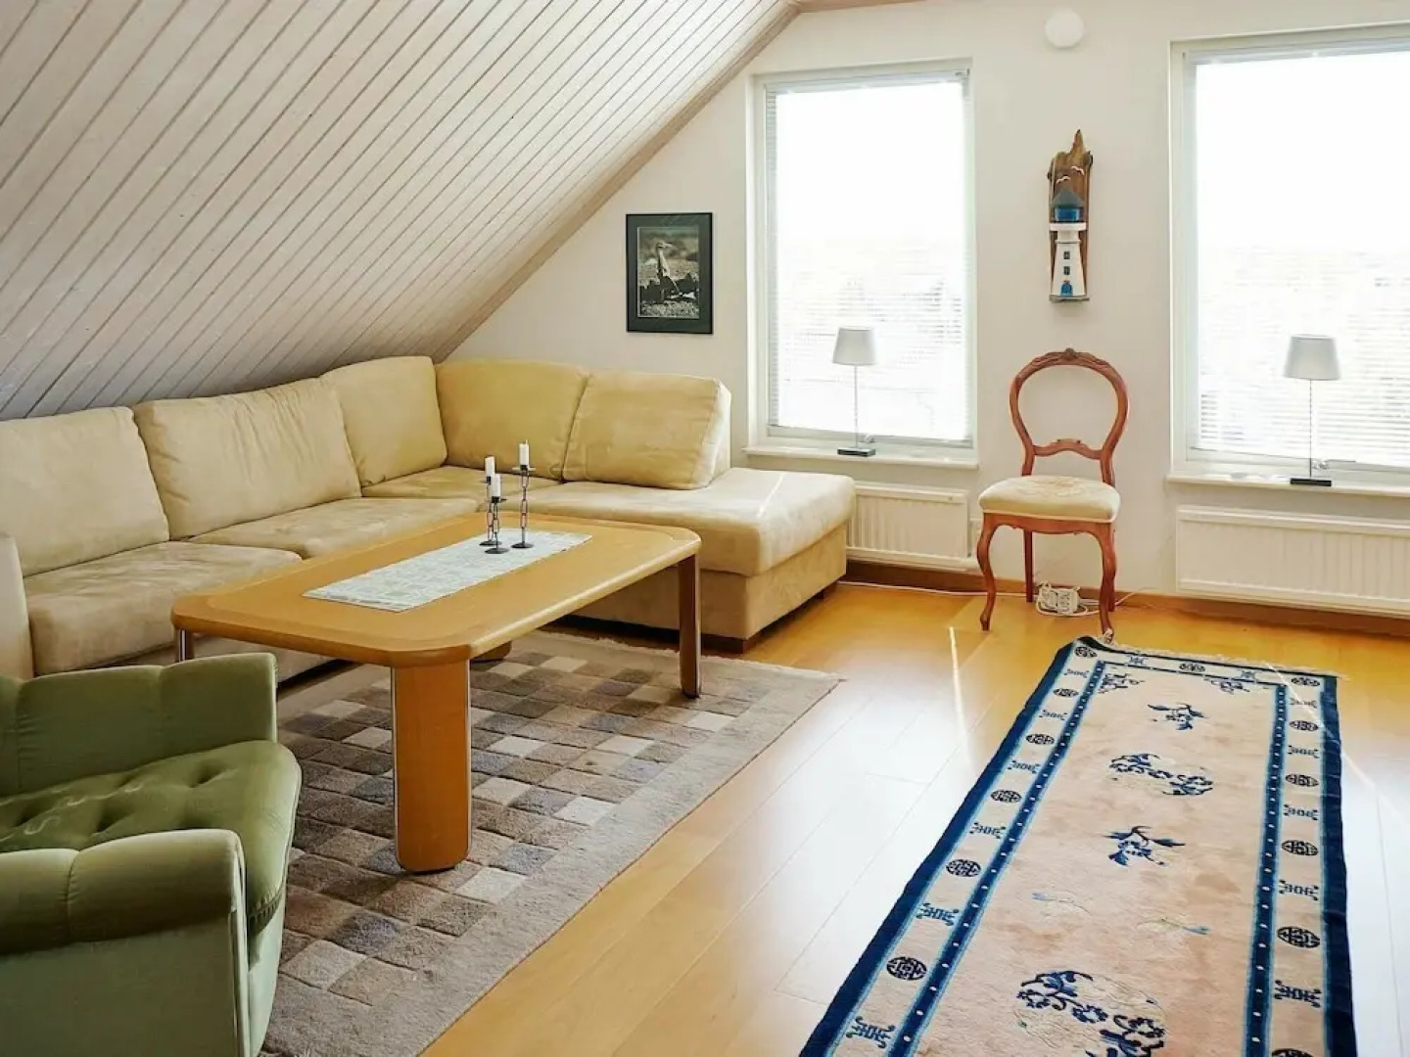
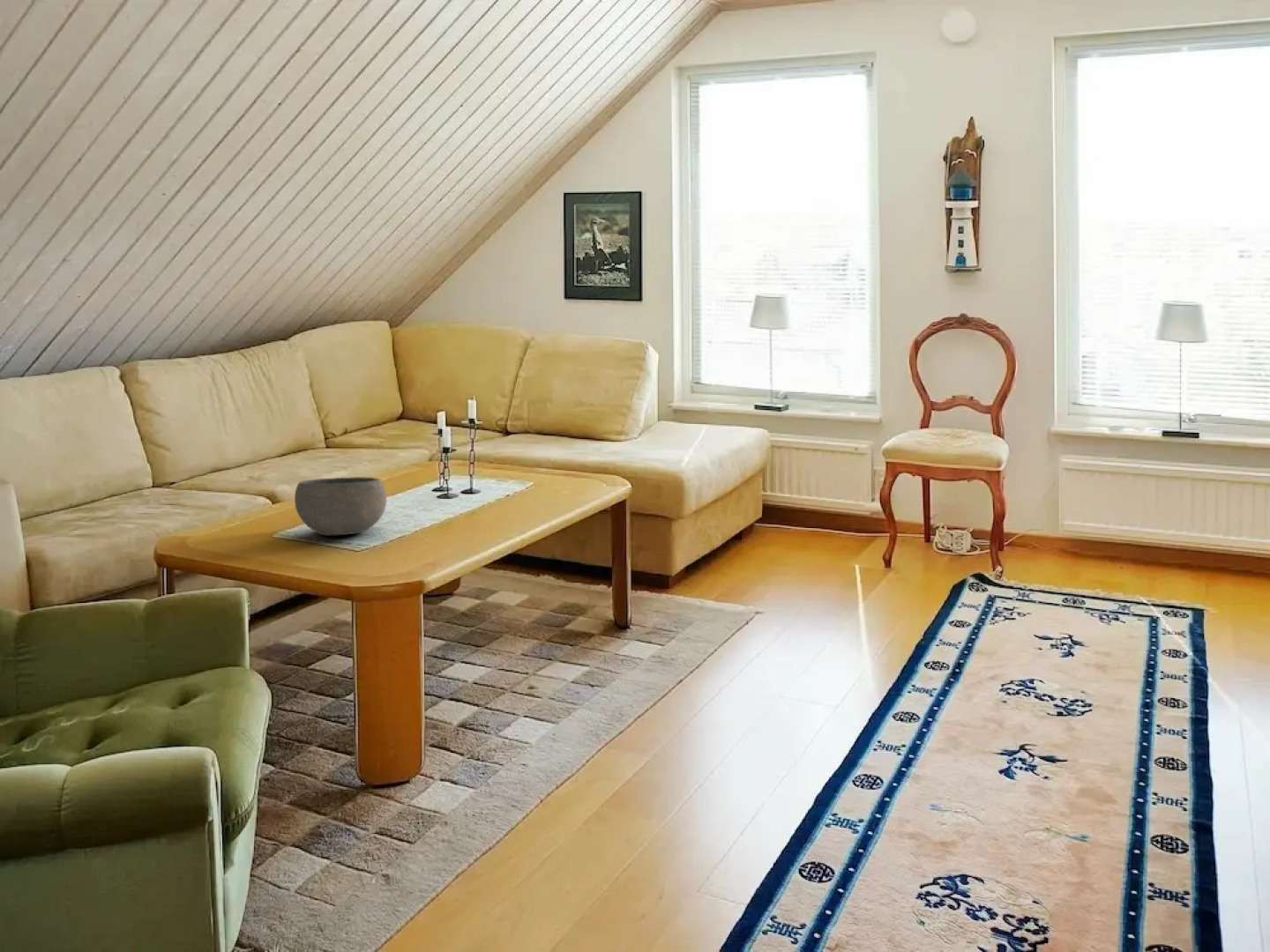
+ bowl (340, 506)
